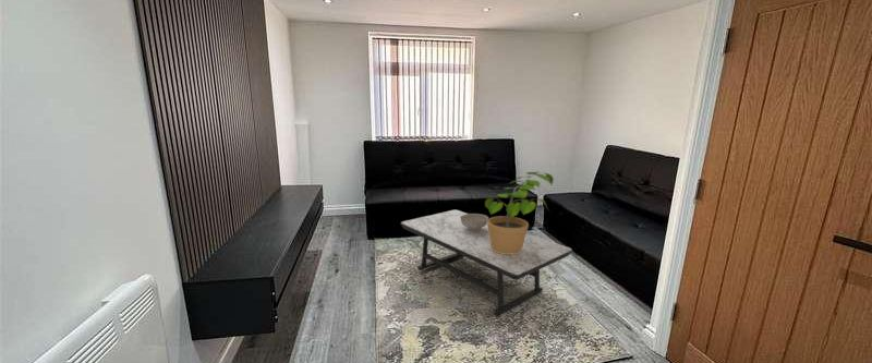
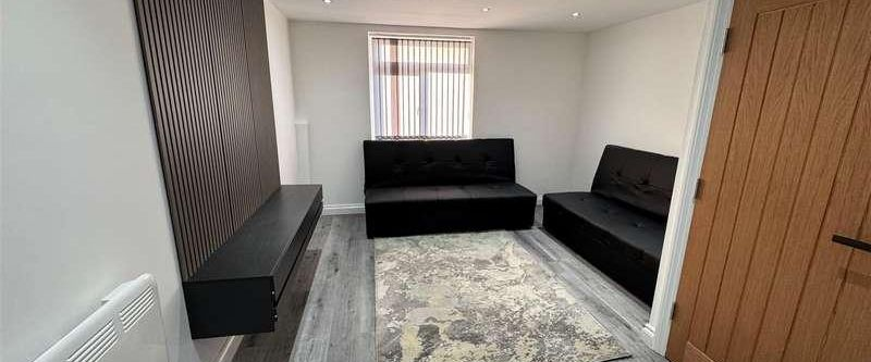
- potted plant (525, 210)
- decorative bowl (473, 222)
- coffee table (477, 257)
